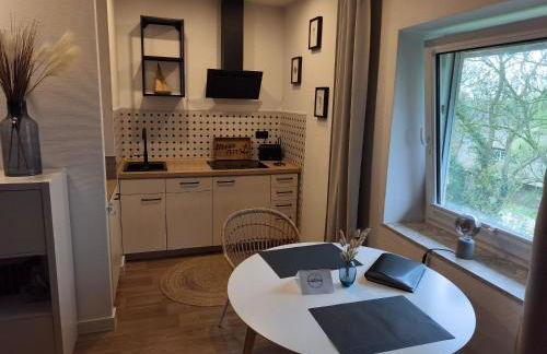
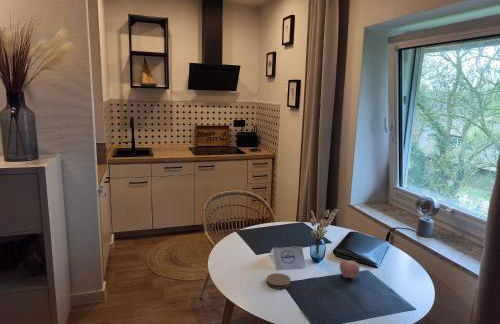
+ coaster (278, 280)
+ apple (349, 268)
